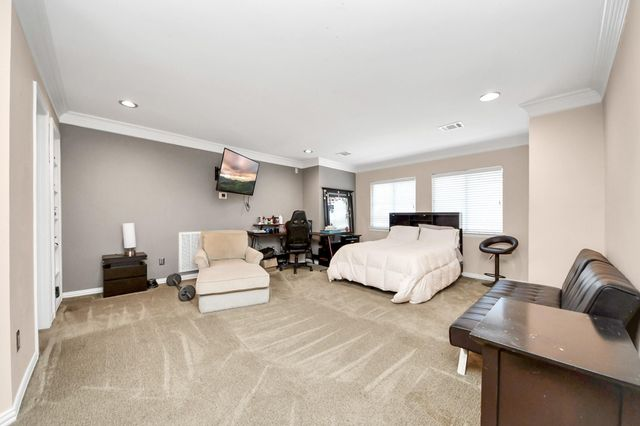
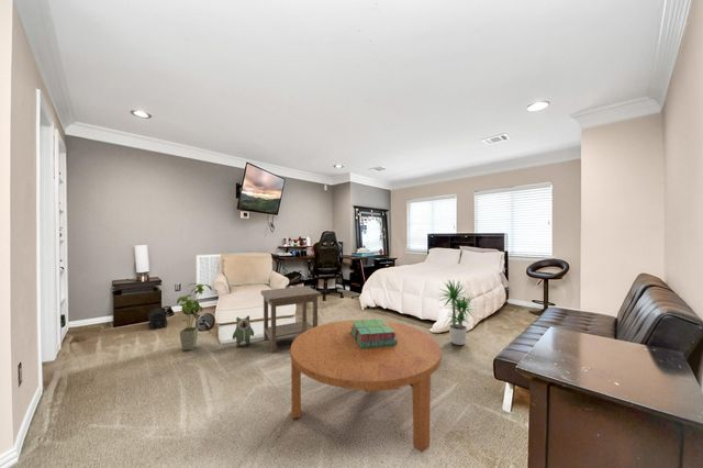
+ treasure chest (157, 316)
+ house plant (193, 314)
+ potted plant (456, 309)
+ coffee table (365, 374)
+ side table (290, 323)
+ plush toy (243, 331)
+ stack of books (371, 331)
